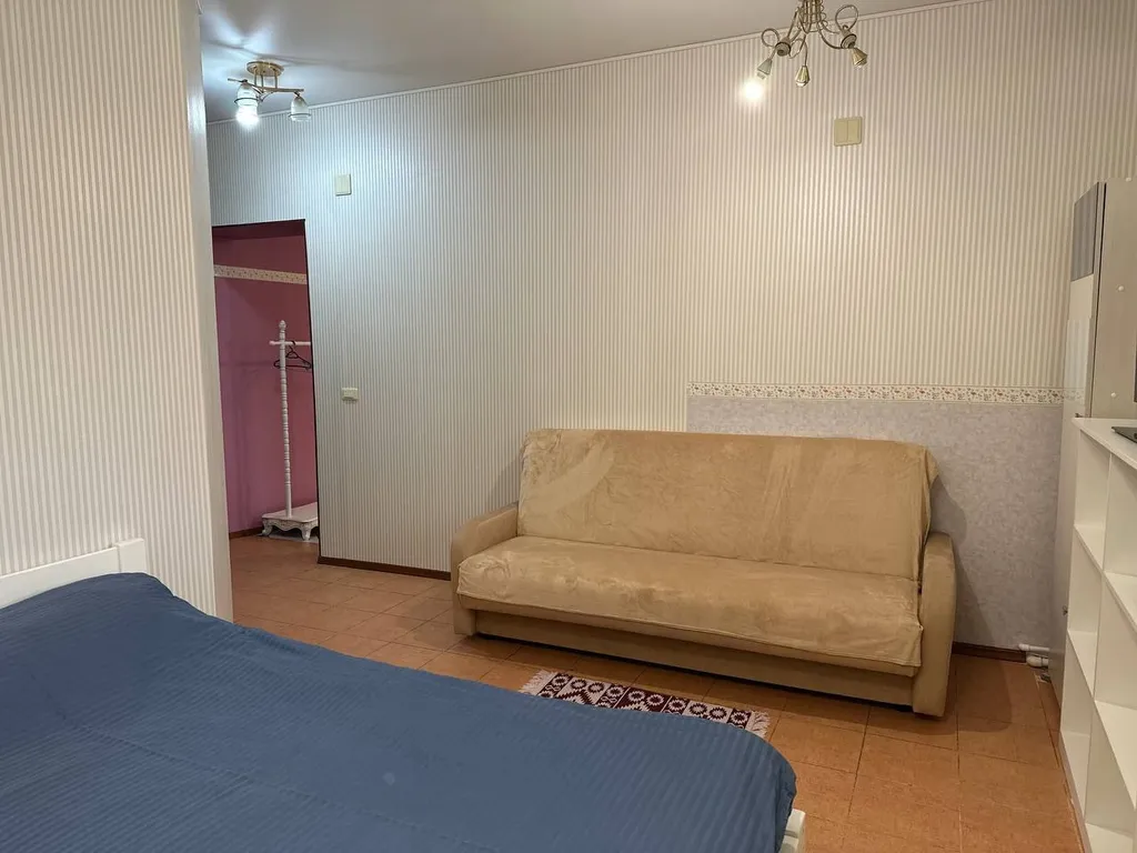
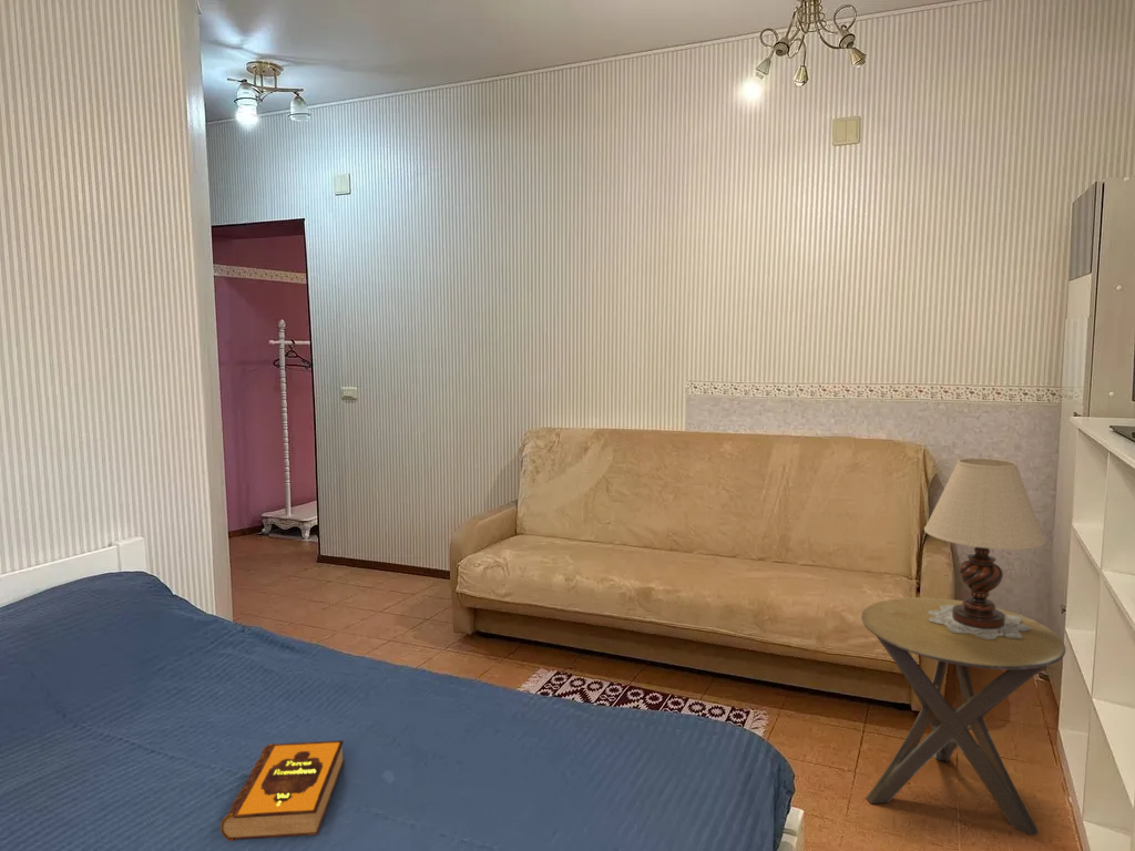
+ table lamp (982, 541)
+ side table (953, 710)
+ hardback book (287, 786)
